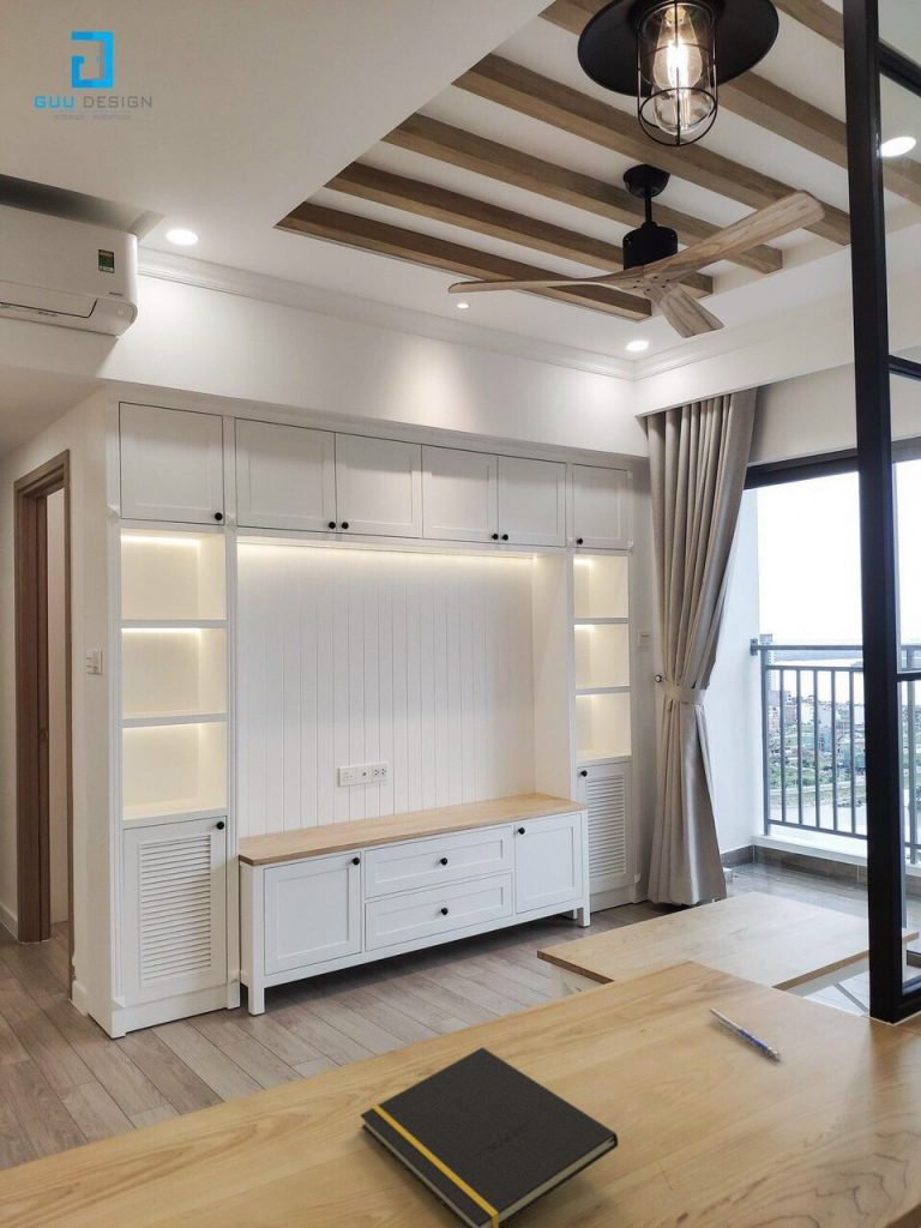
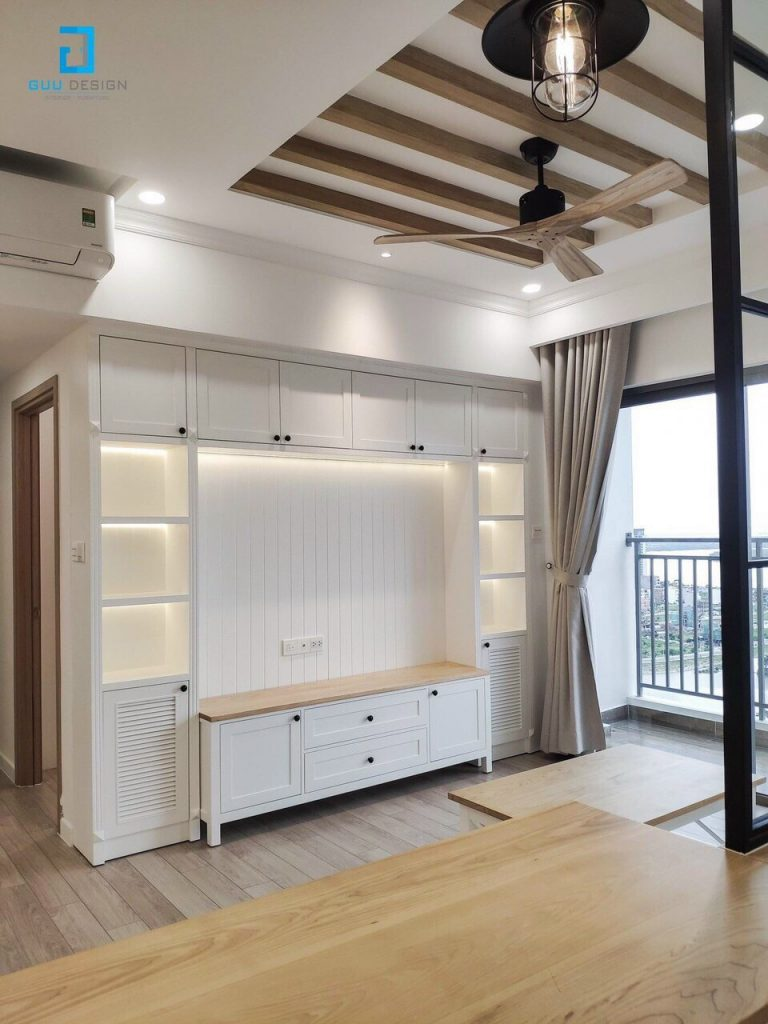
- notepad (482, 1128)
- pen (741, 1030)
